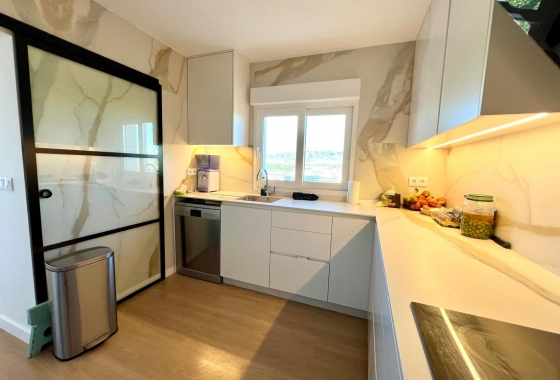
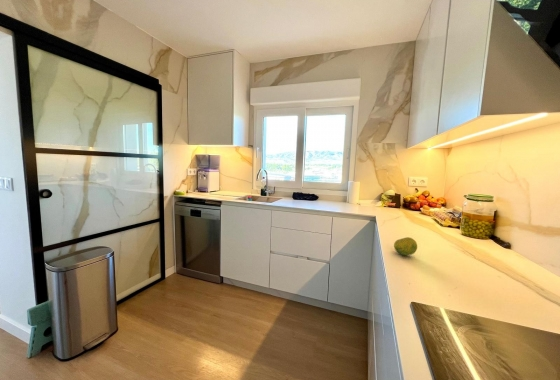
+ fruit (405, 245)
